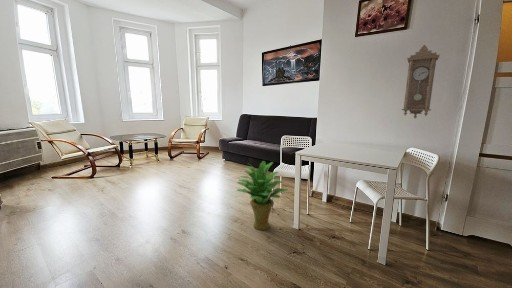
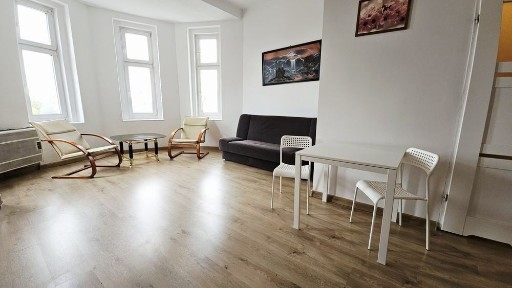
- pendulum clock (419, 83)
- potted plant (262, 194)
